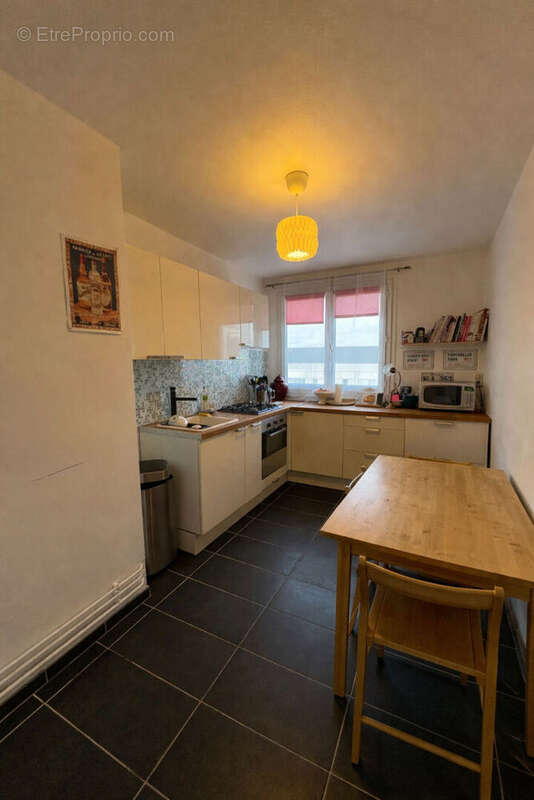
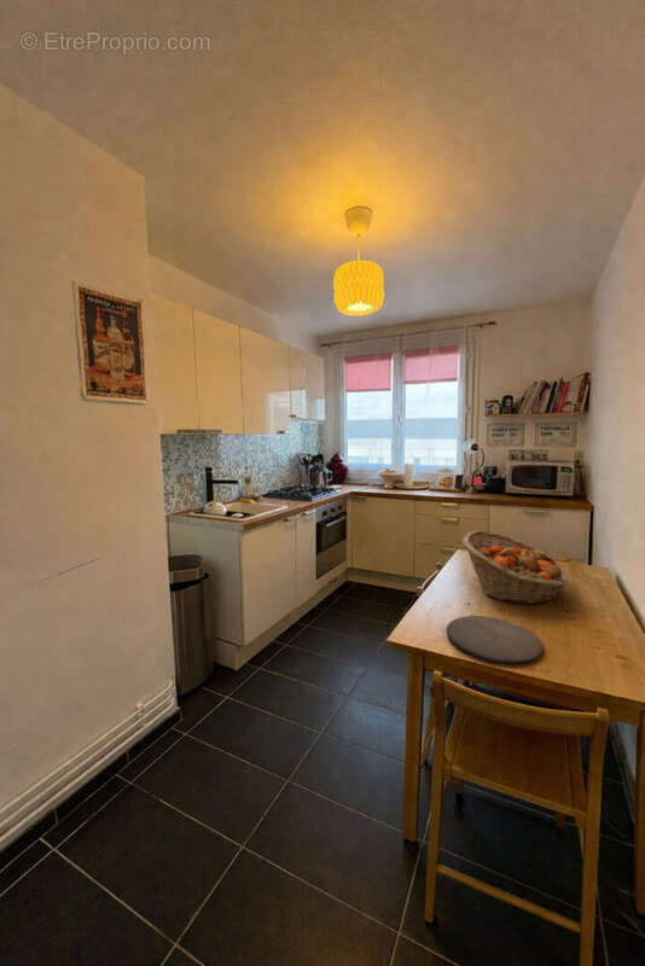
+ fruit basket (512, 564)
+ plate (492, 636)
